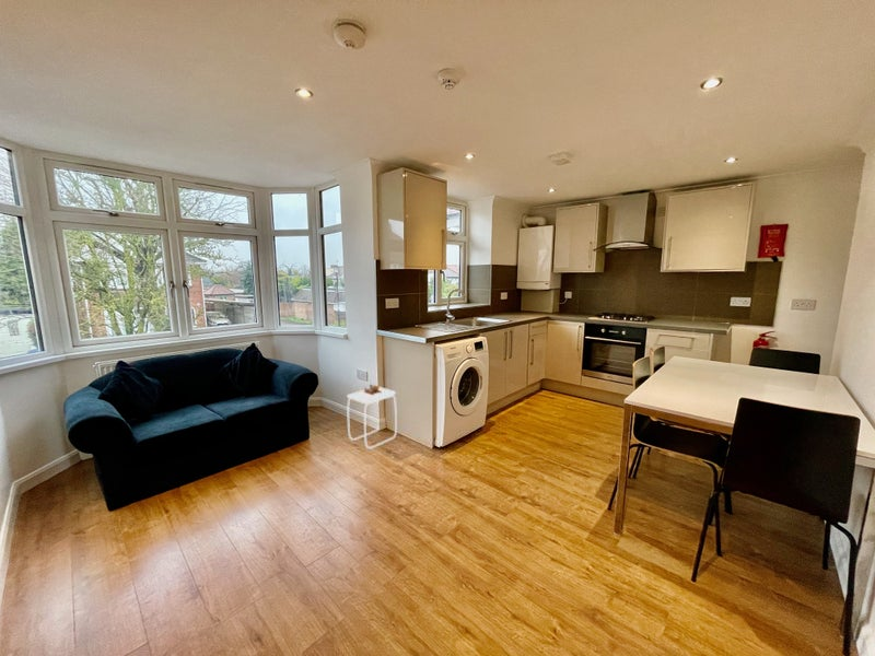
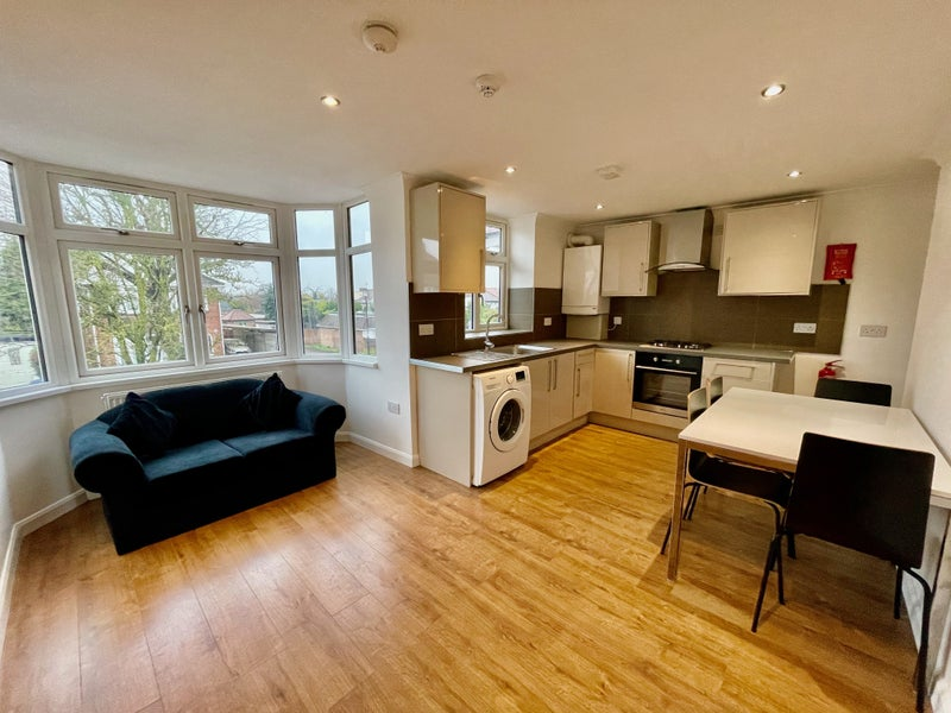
- side table (365, 412)
